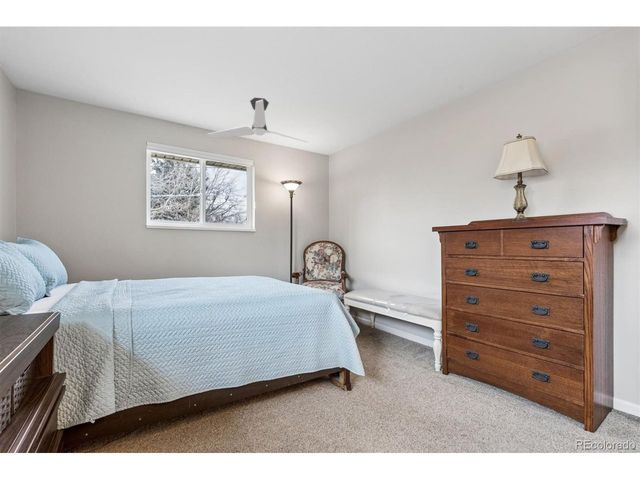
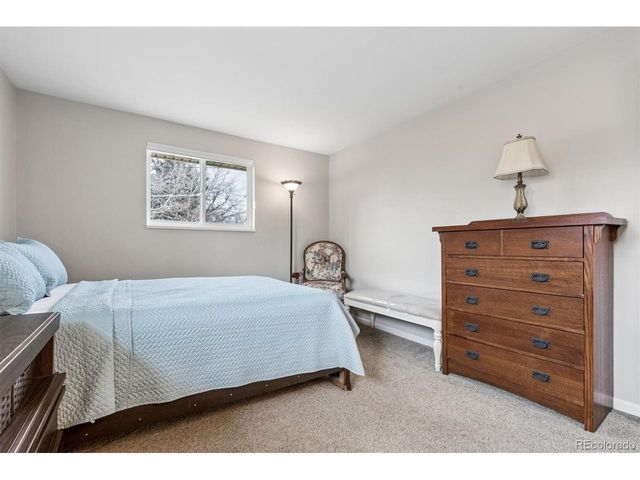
- ceiling fan (259, 112)
